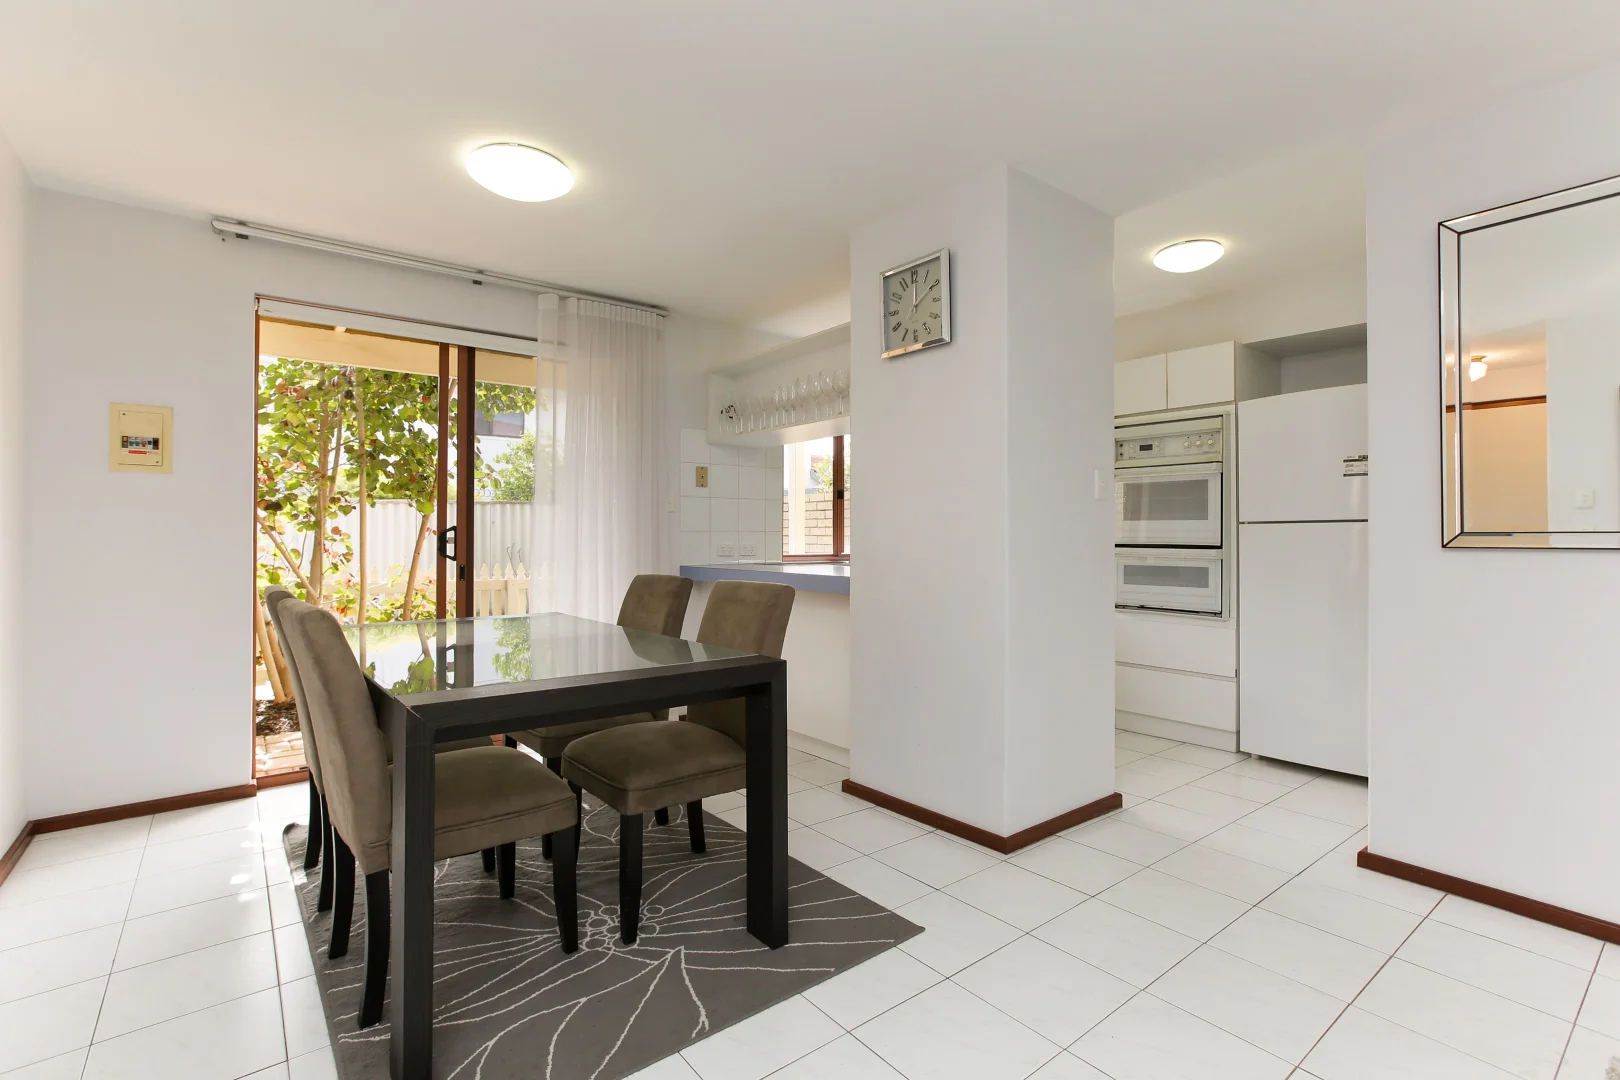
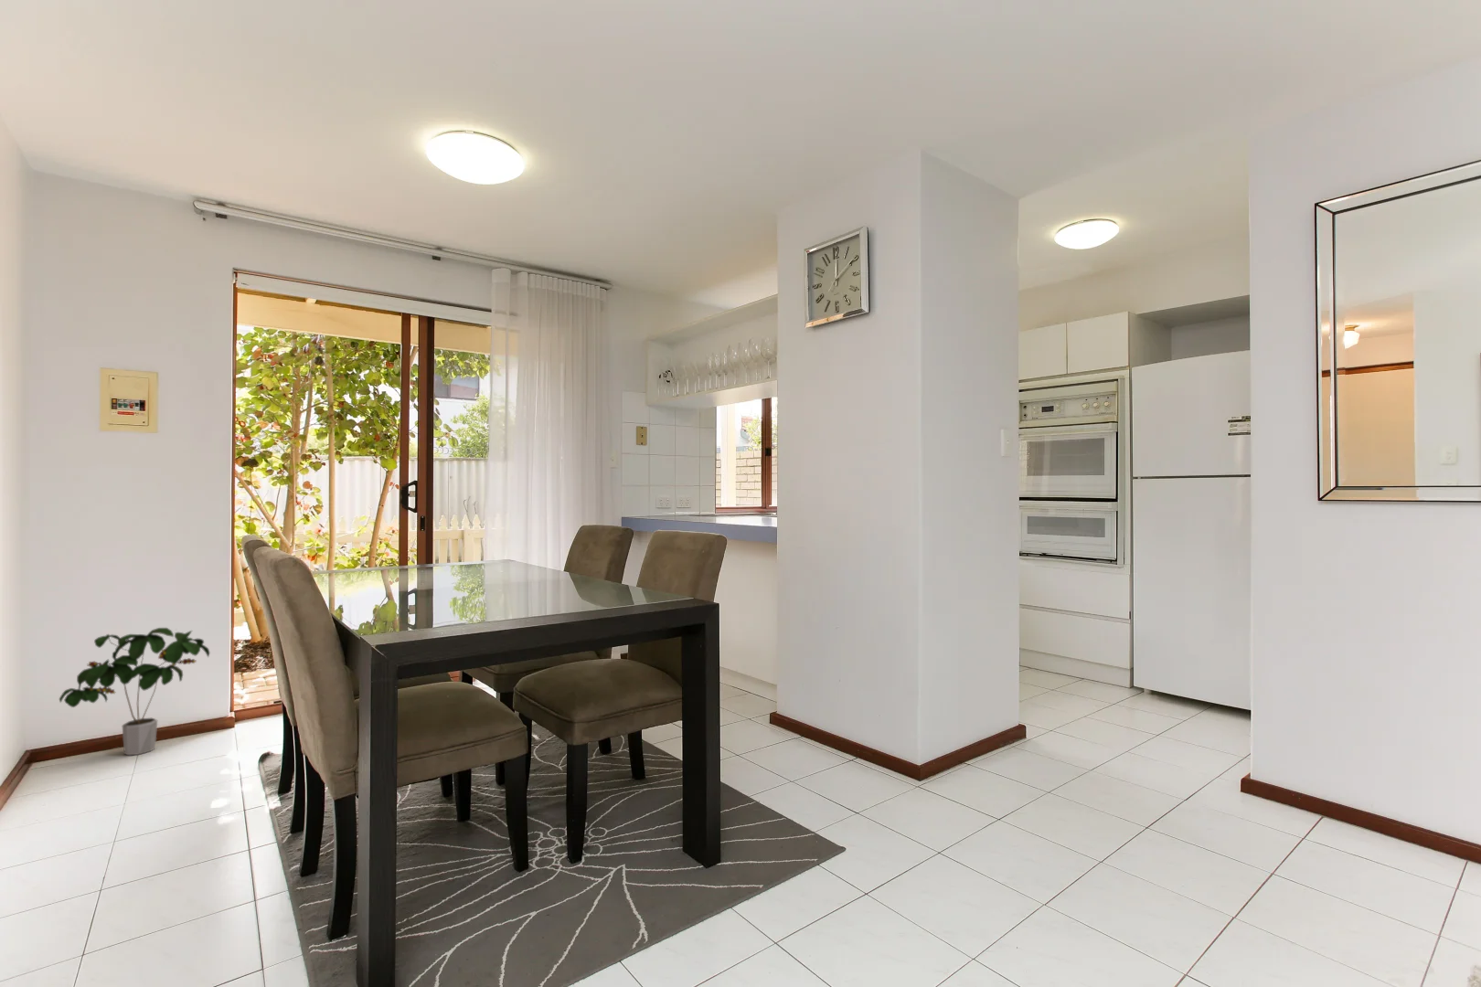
+ potted plant (138, 690)
